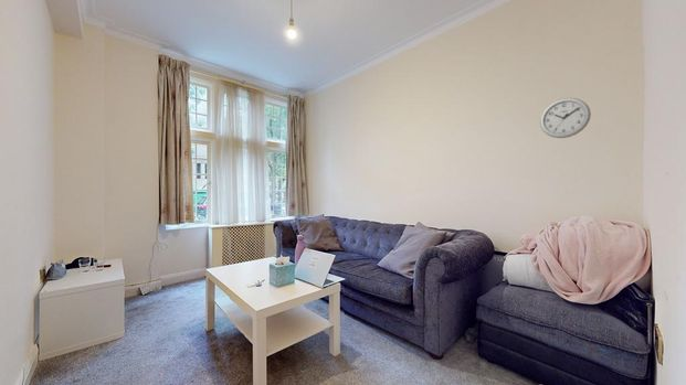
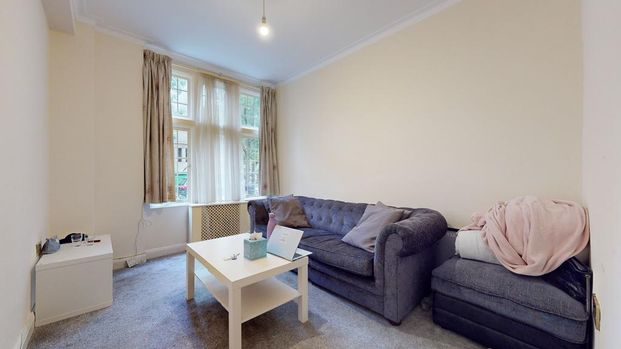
- wall clock (563, 117)
